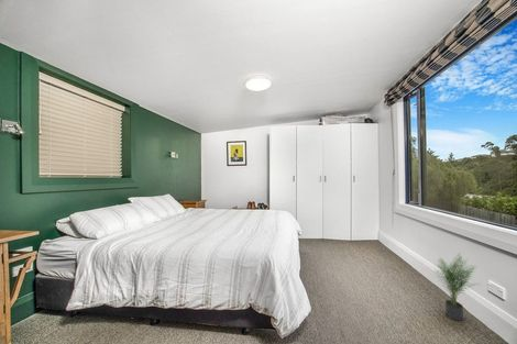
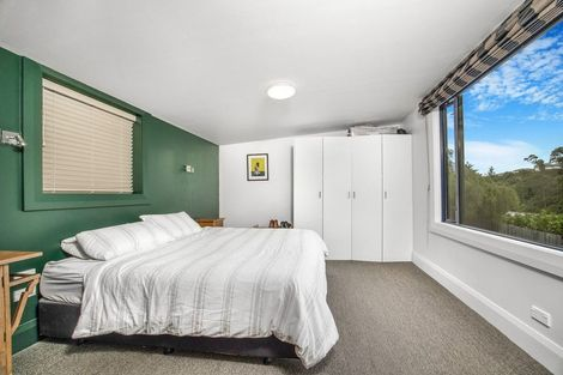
- potted plant (451, 282)
